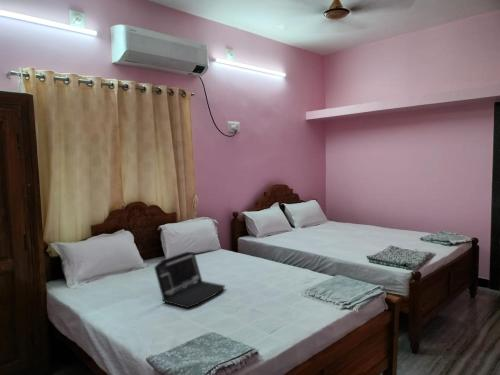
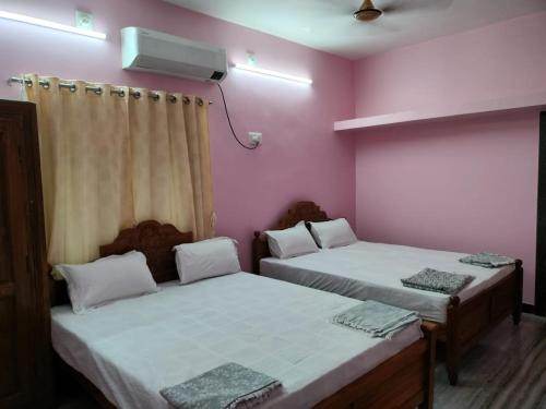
- laptop (191, 276)
